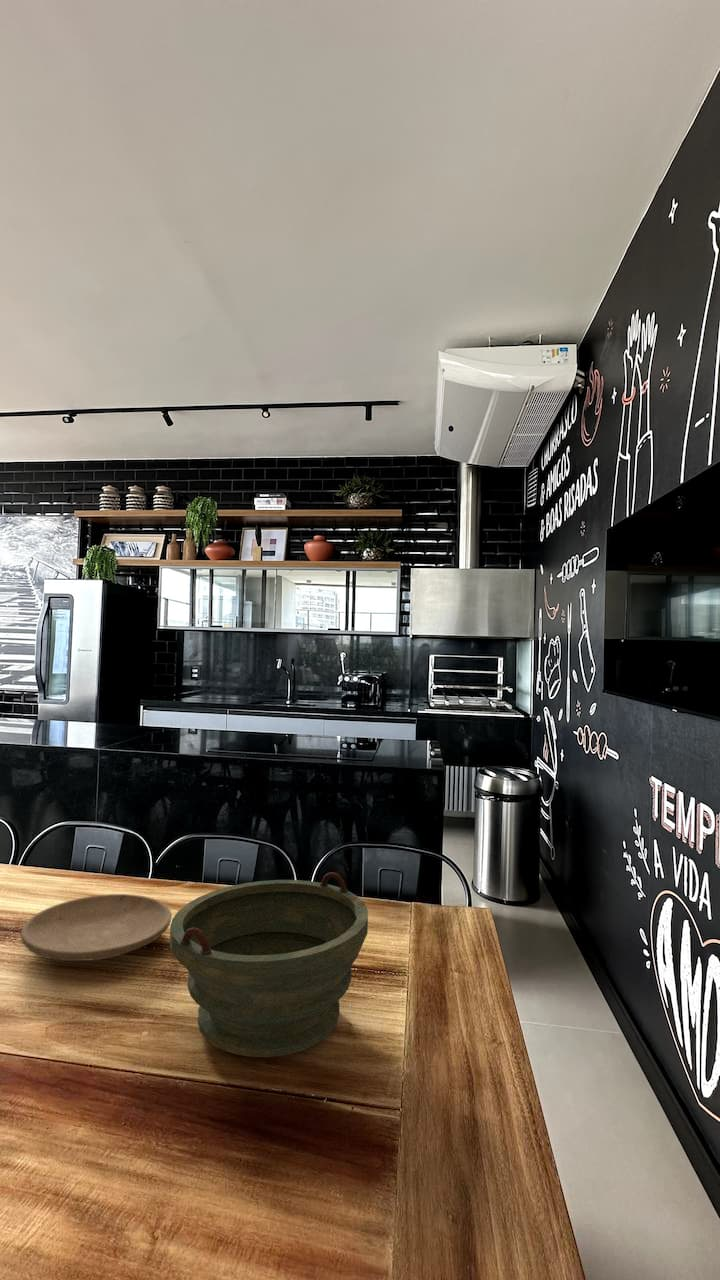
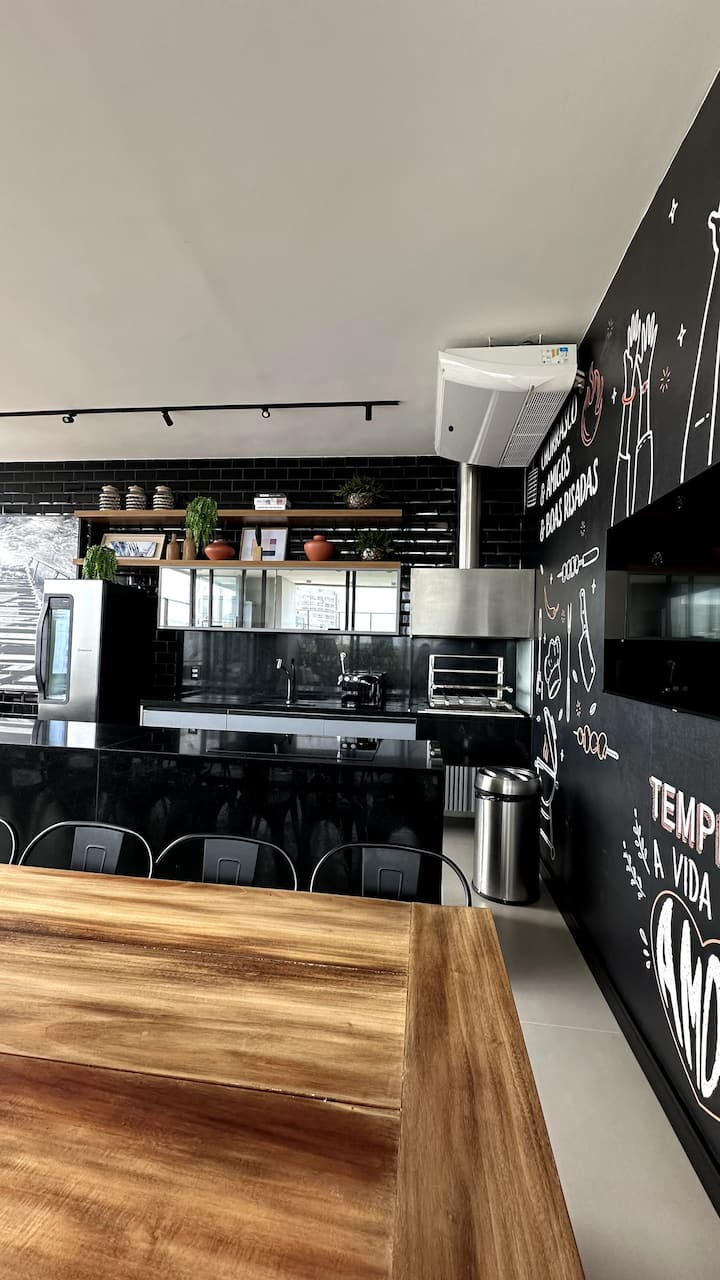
- plate (99, 931)
- bowl (271, 957)
